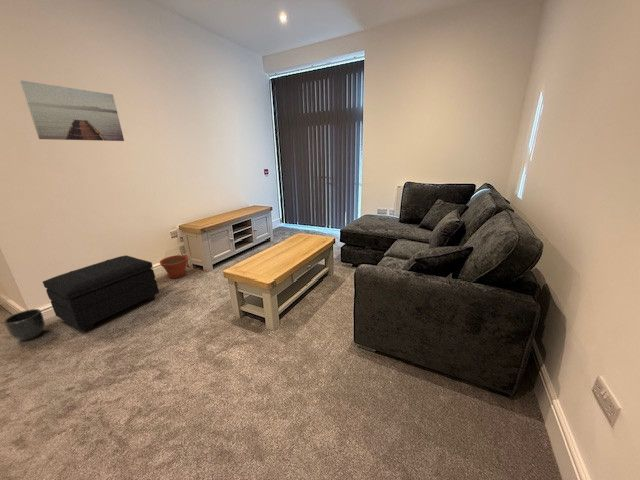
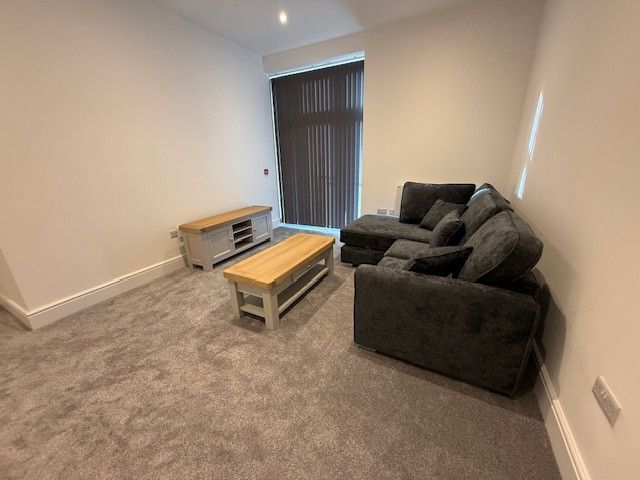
- footstool (106, 289)
- planter (27, 326)
- plant pot (175, 267)
- wall art (79, 114)
